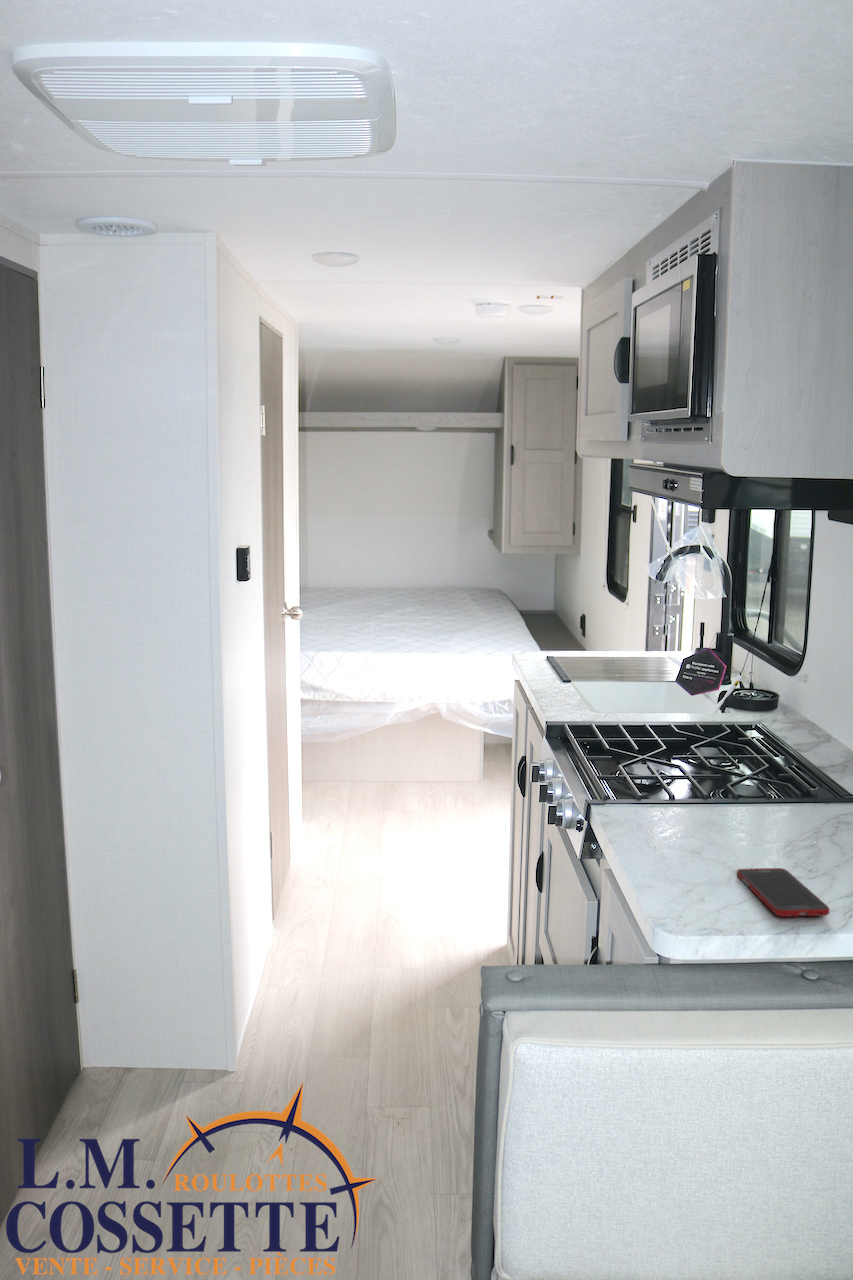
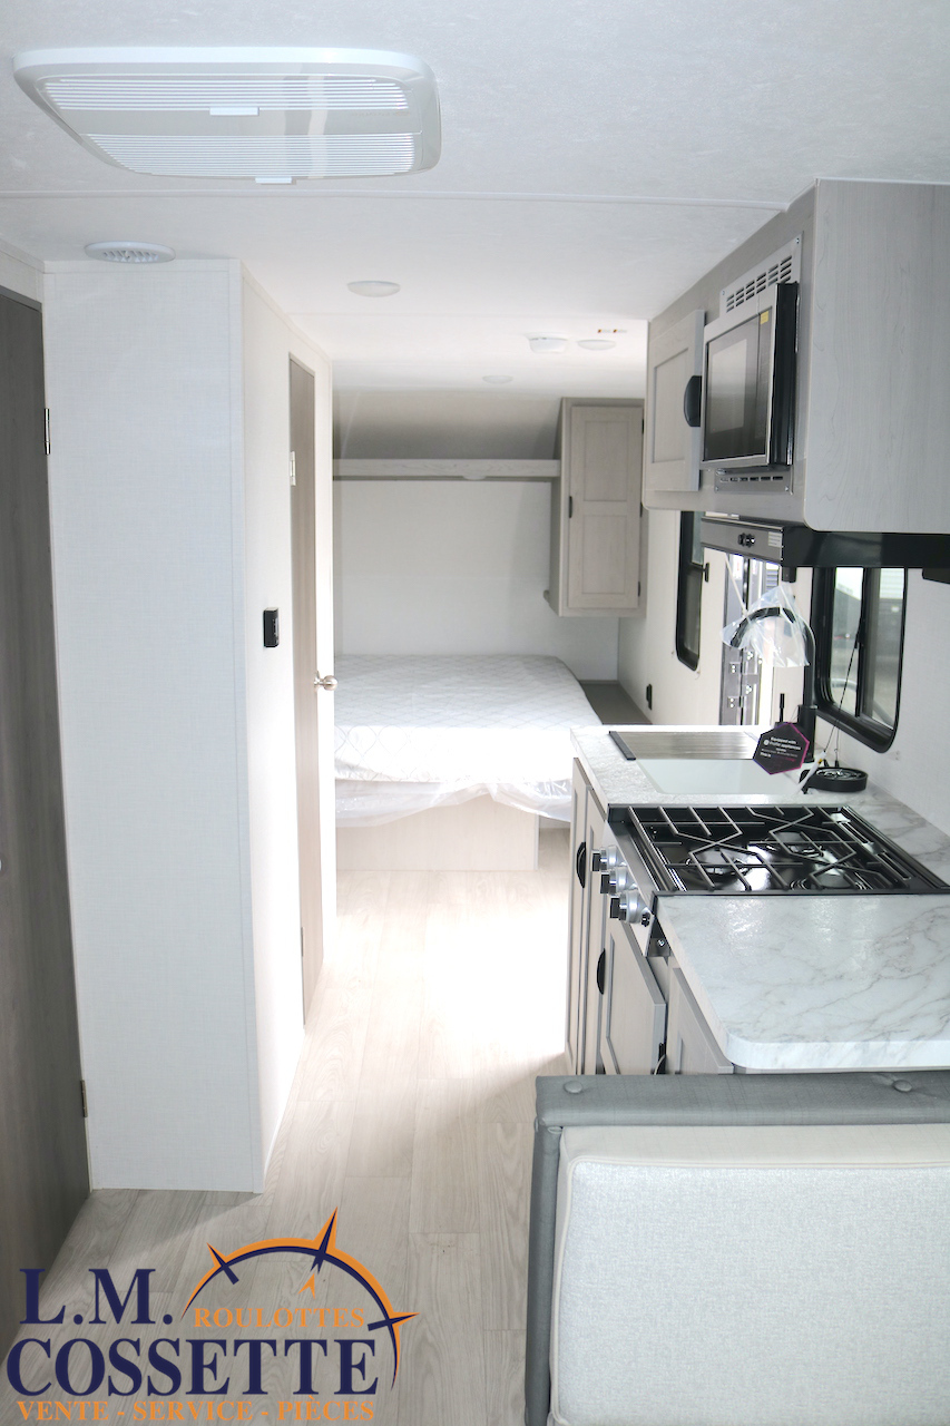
- cell phone (780, 891)
